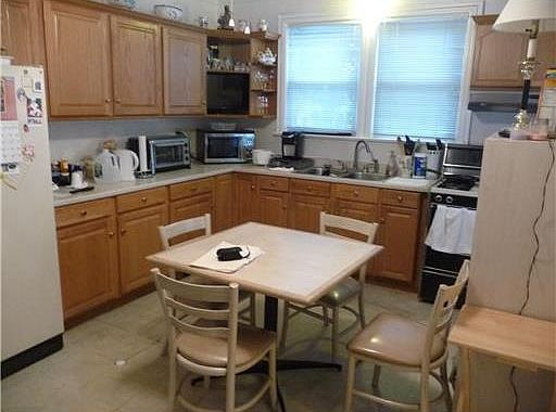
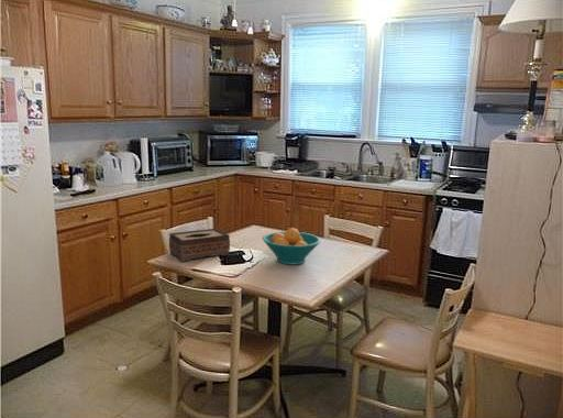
+ fruit bowl (291, 244)
+ tissue box (199, 243)
